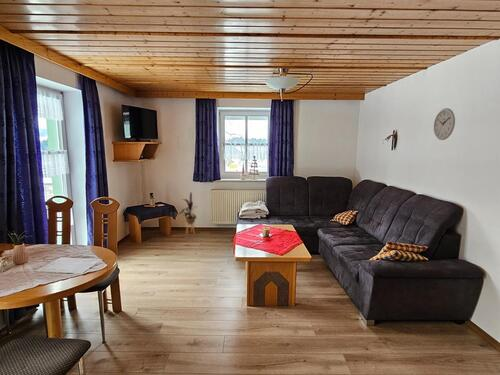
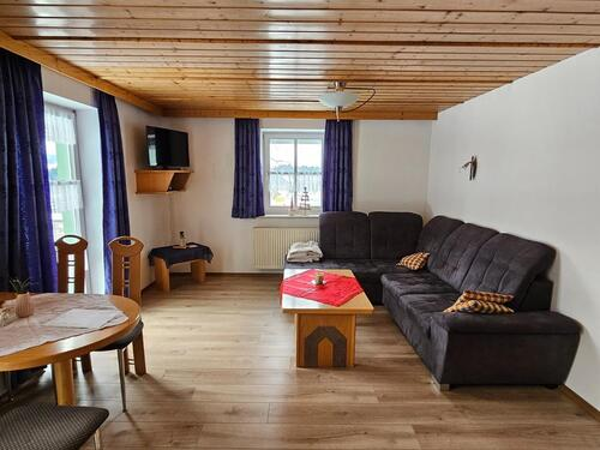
- wall clock (443, 124)
- house plant (187, 213)
